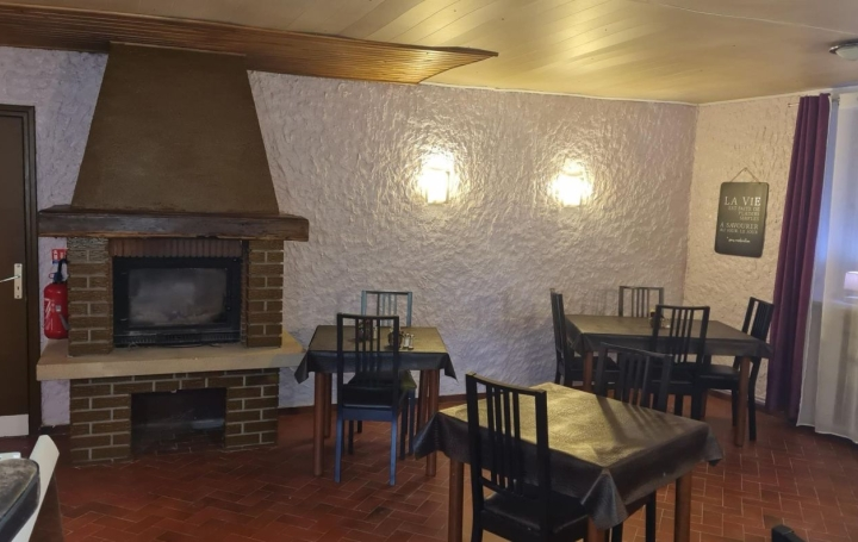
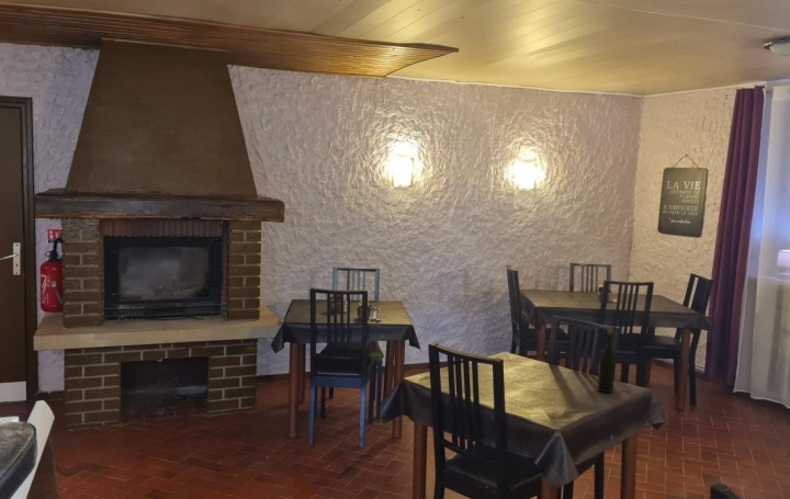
+ bottle (607, 359)
